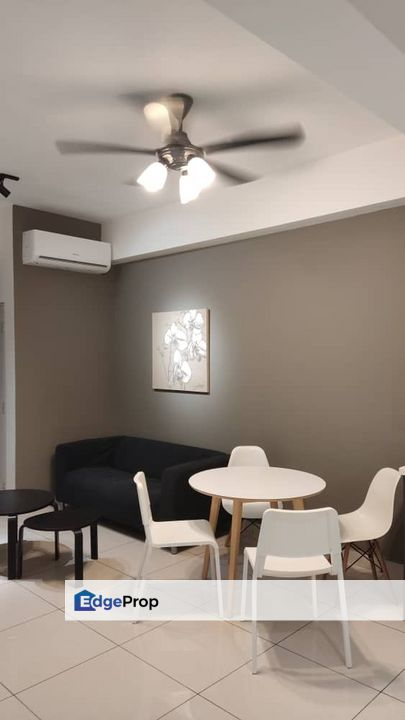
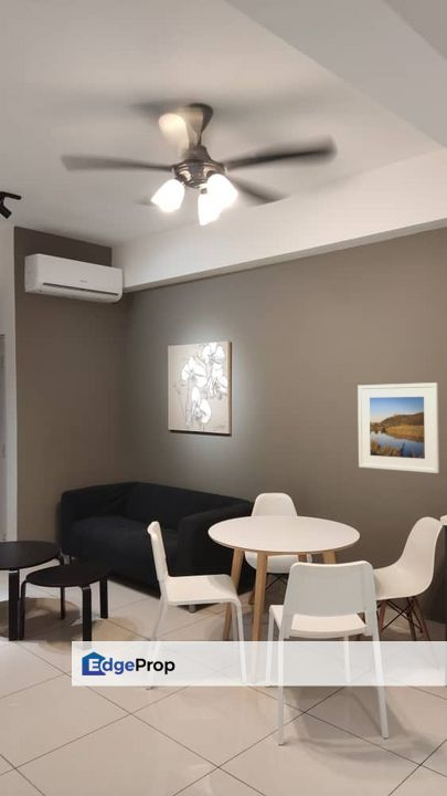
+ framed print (396, 427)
